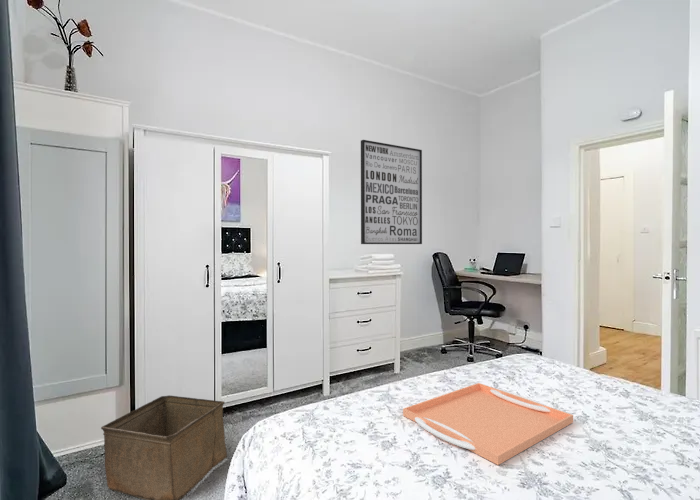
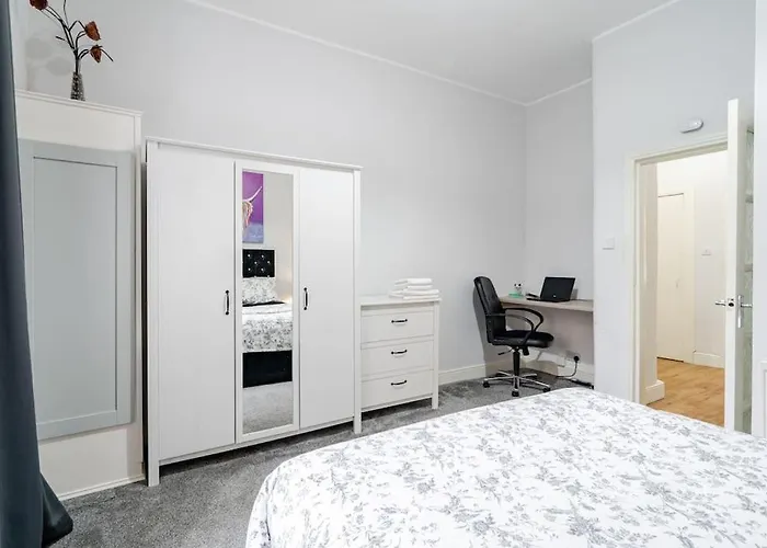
- storage bin (169, 442)
- wall art (392, 194)
- serving tray (486, 415)
